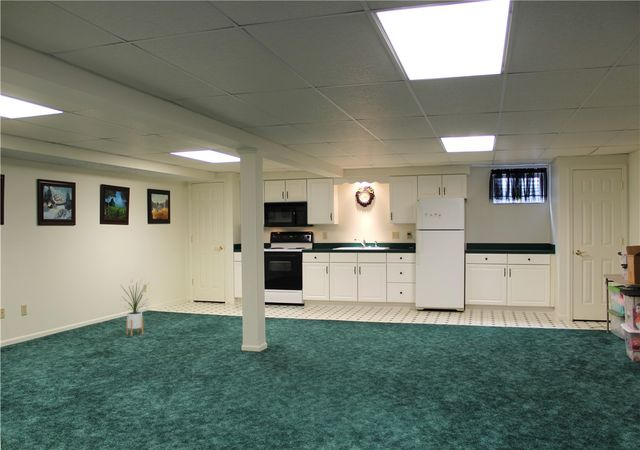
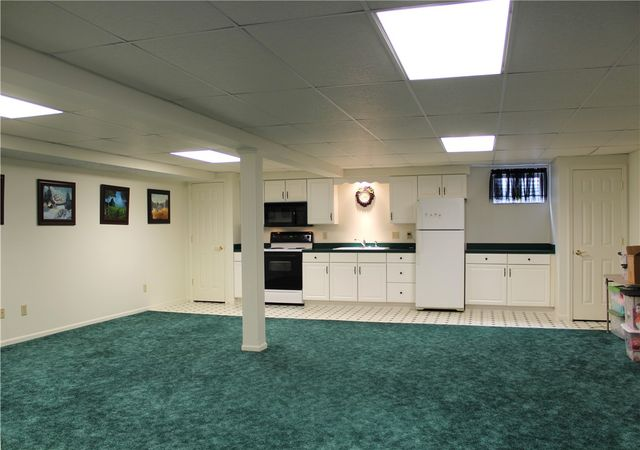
- house plant (134, 306)
